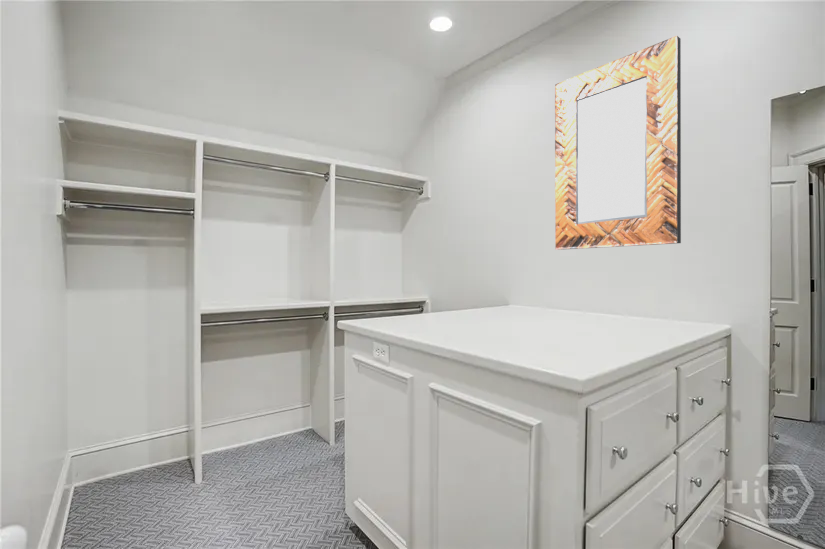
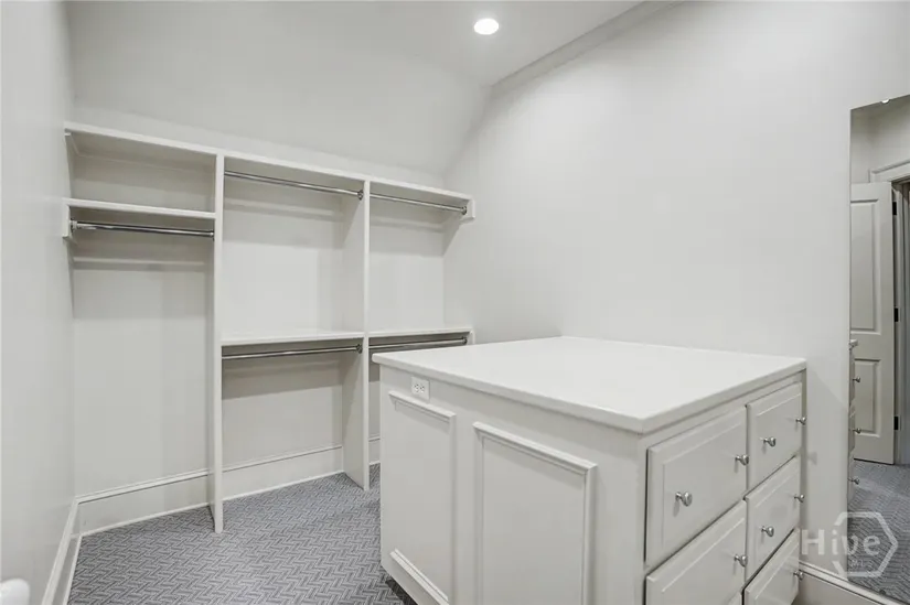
- home mirror (611, 155)
